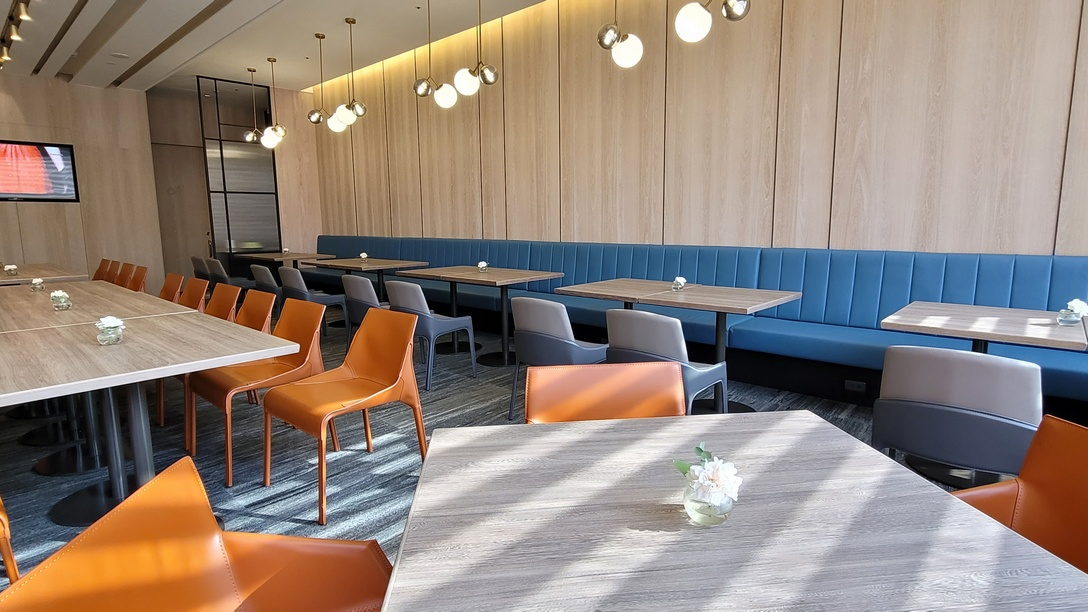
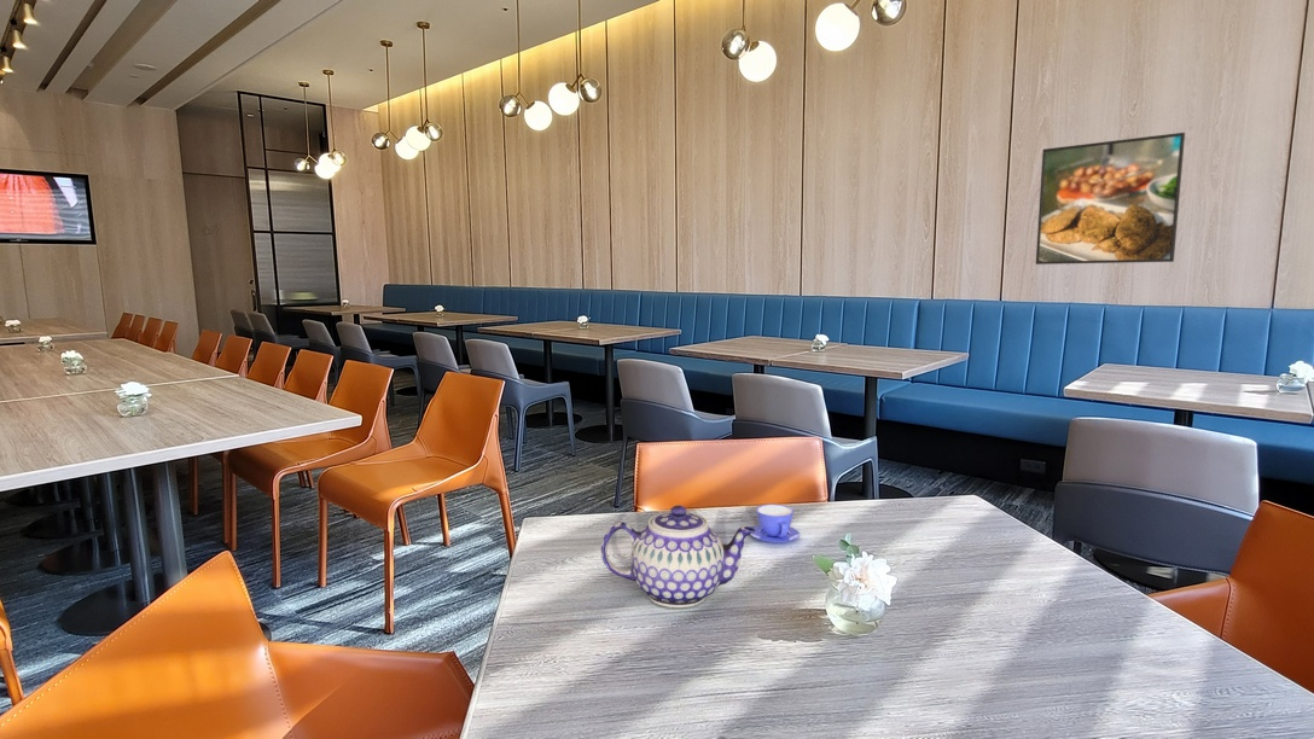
+ teacup (774, 523)
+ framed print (1105, 203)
+ teapot (678, 549)
